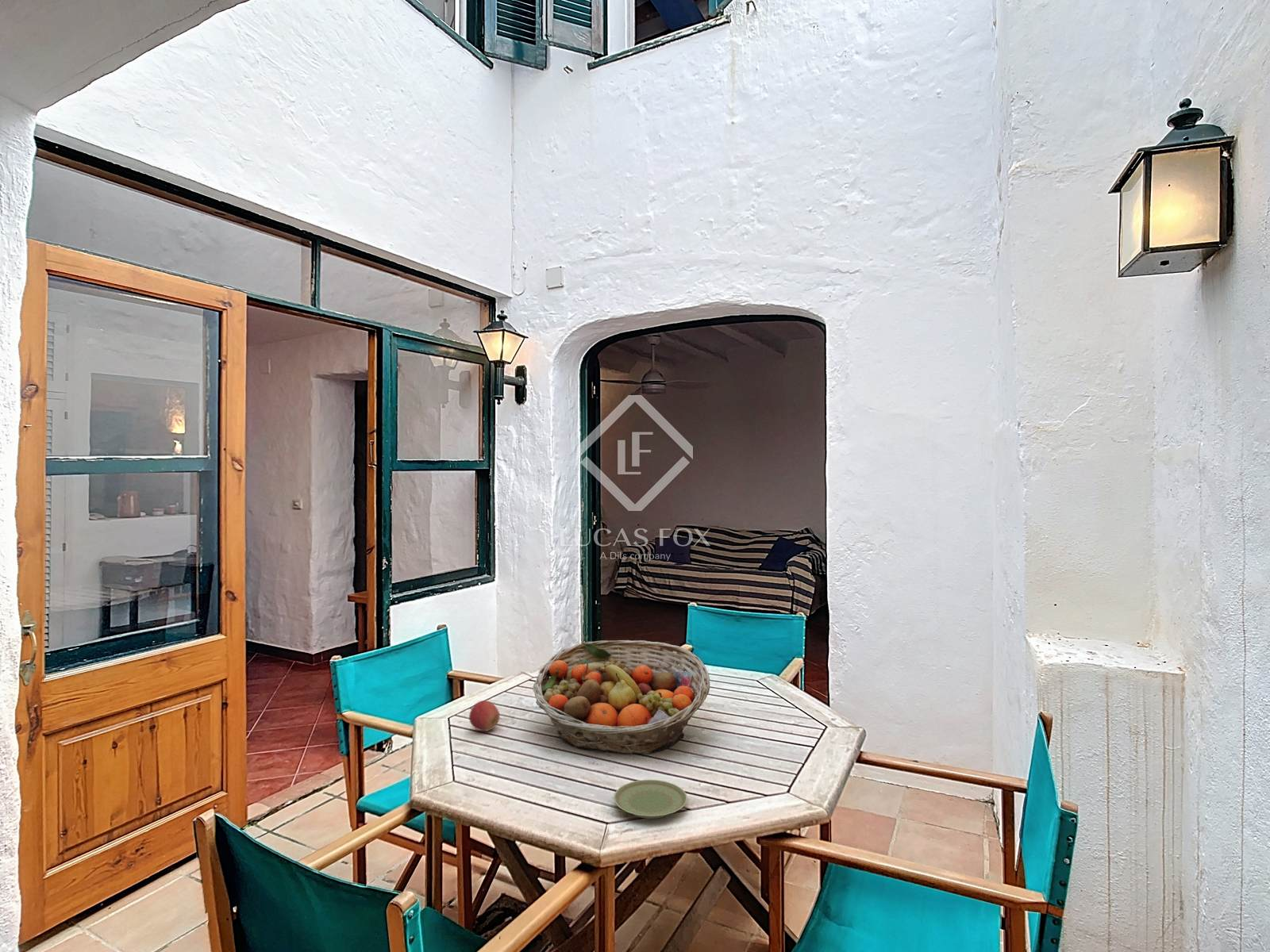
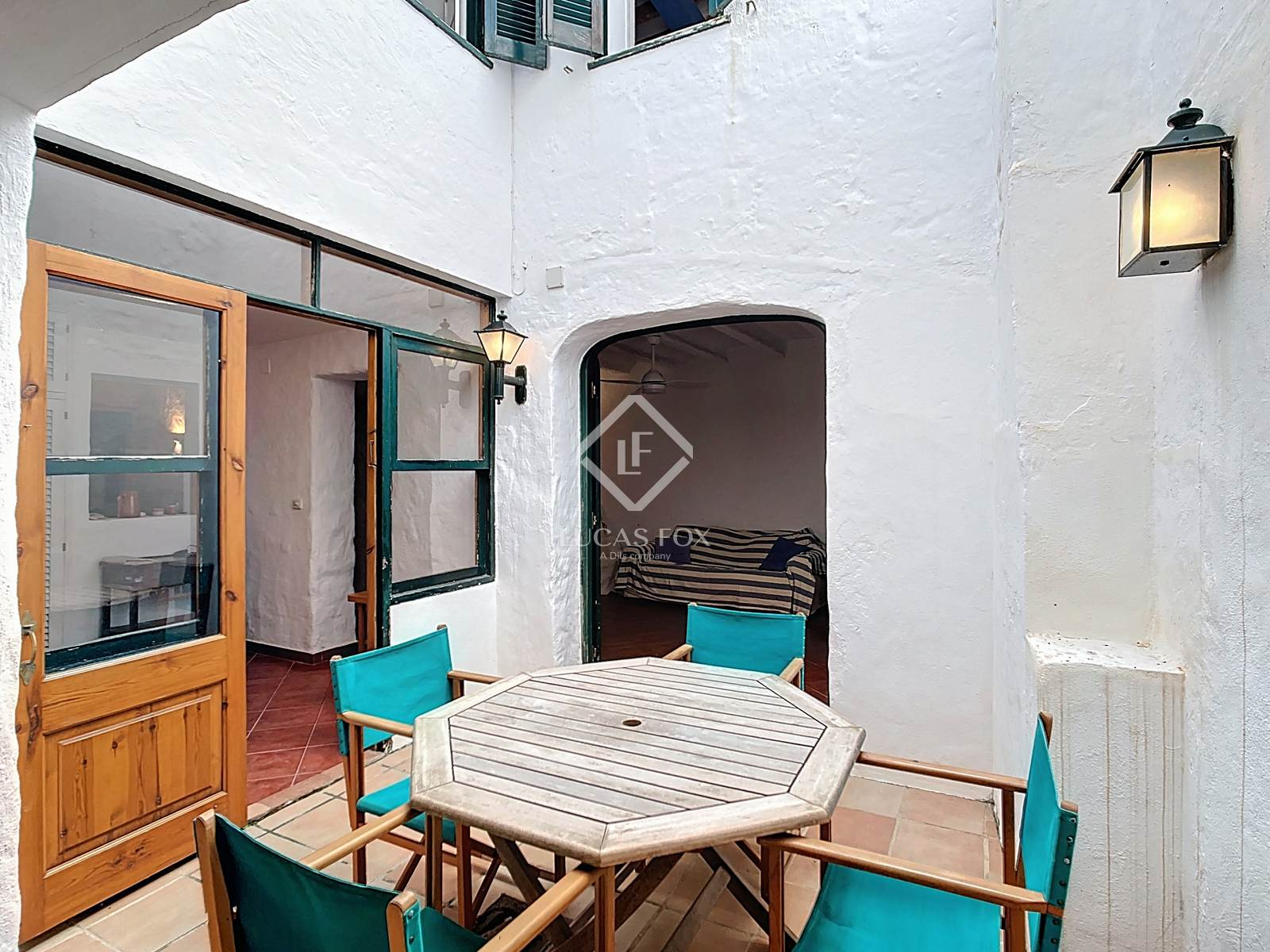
- fruit basket (621, 693)
- plate (650, 801)
- apple (484, 715)
